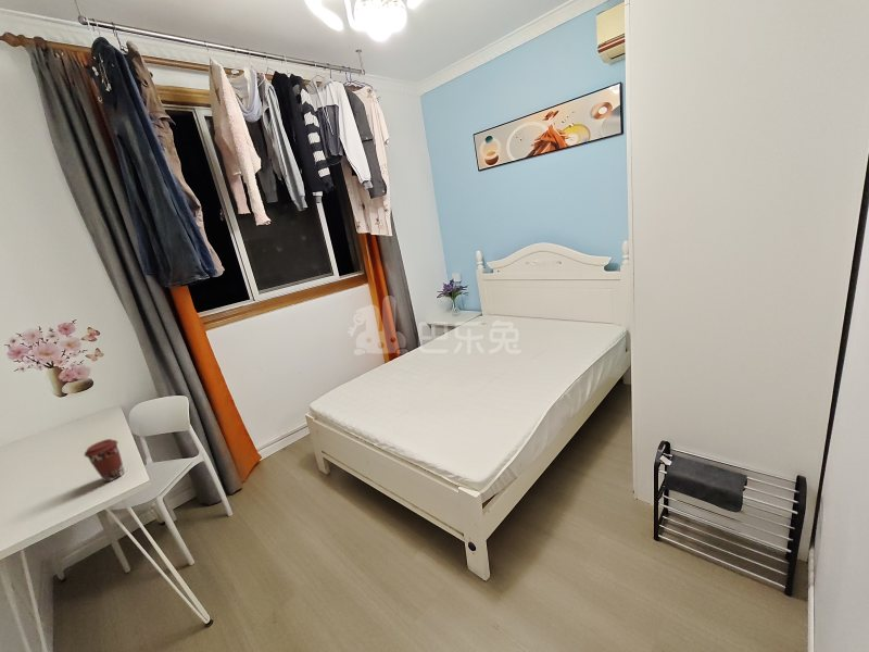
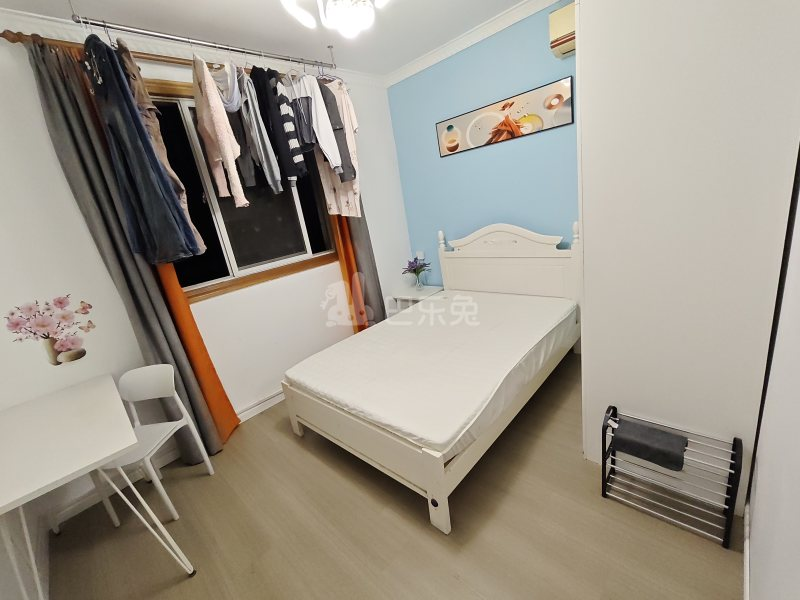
- coffee cup (106, 460)
